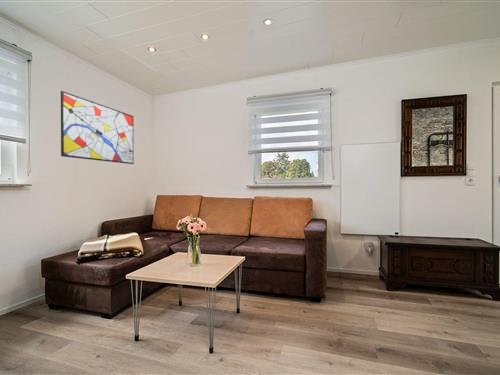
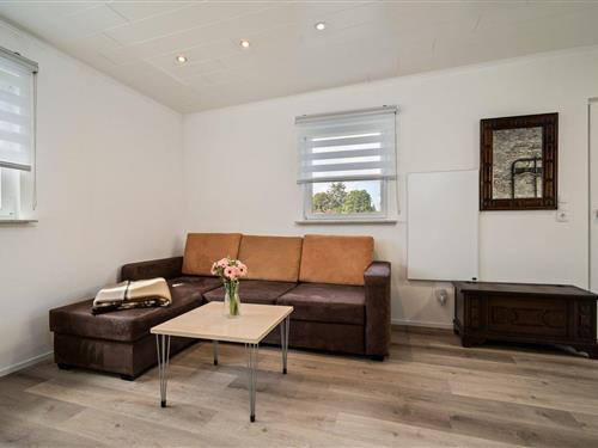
- wall art (102, 133)
